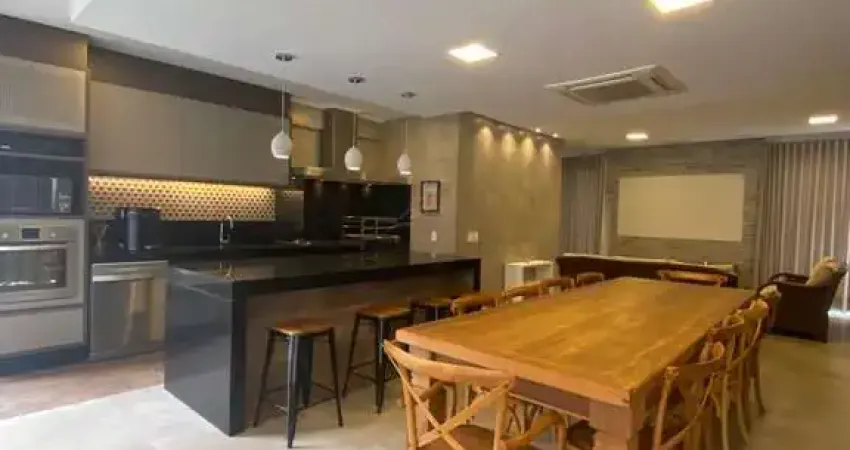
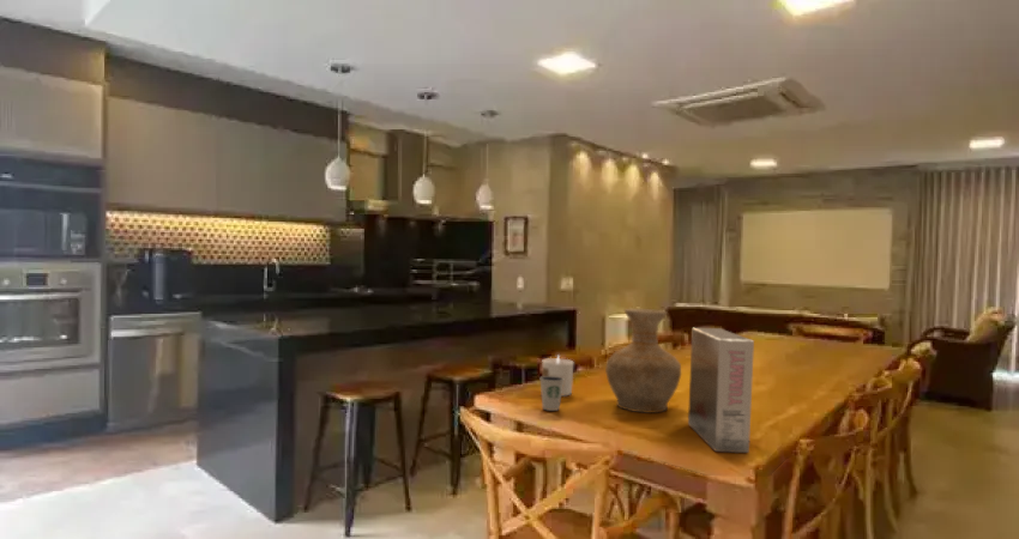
+ candle (557, 374)
+ vase (644, 358)
+ cereal box (718, 386)
+ dixie cup (550, 393)
